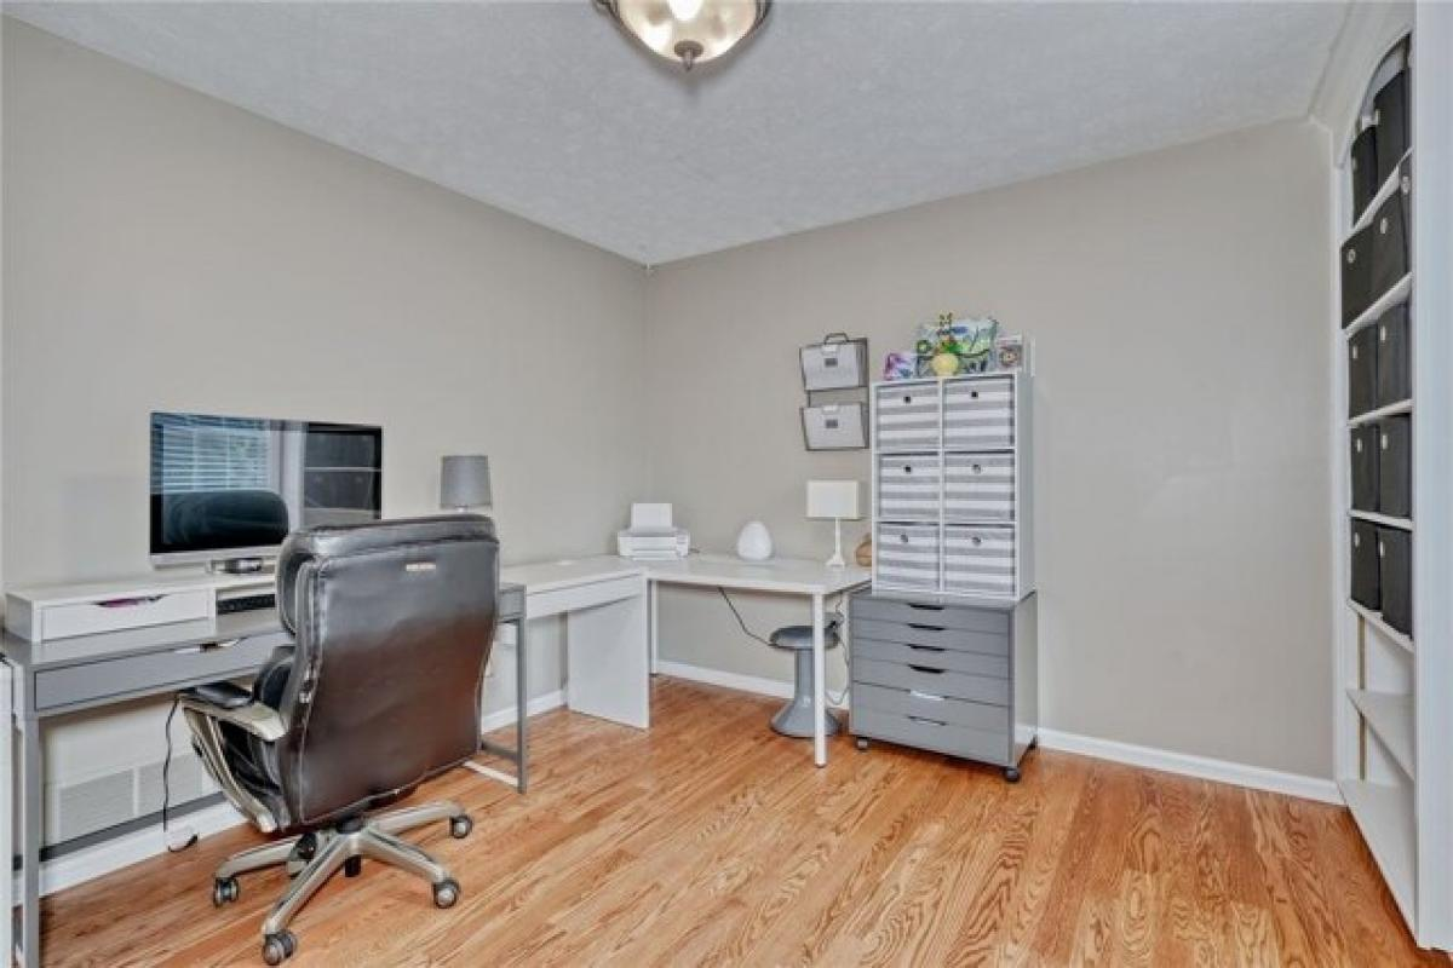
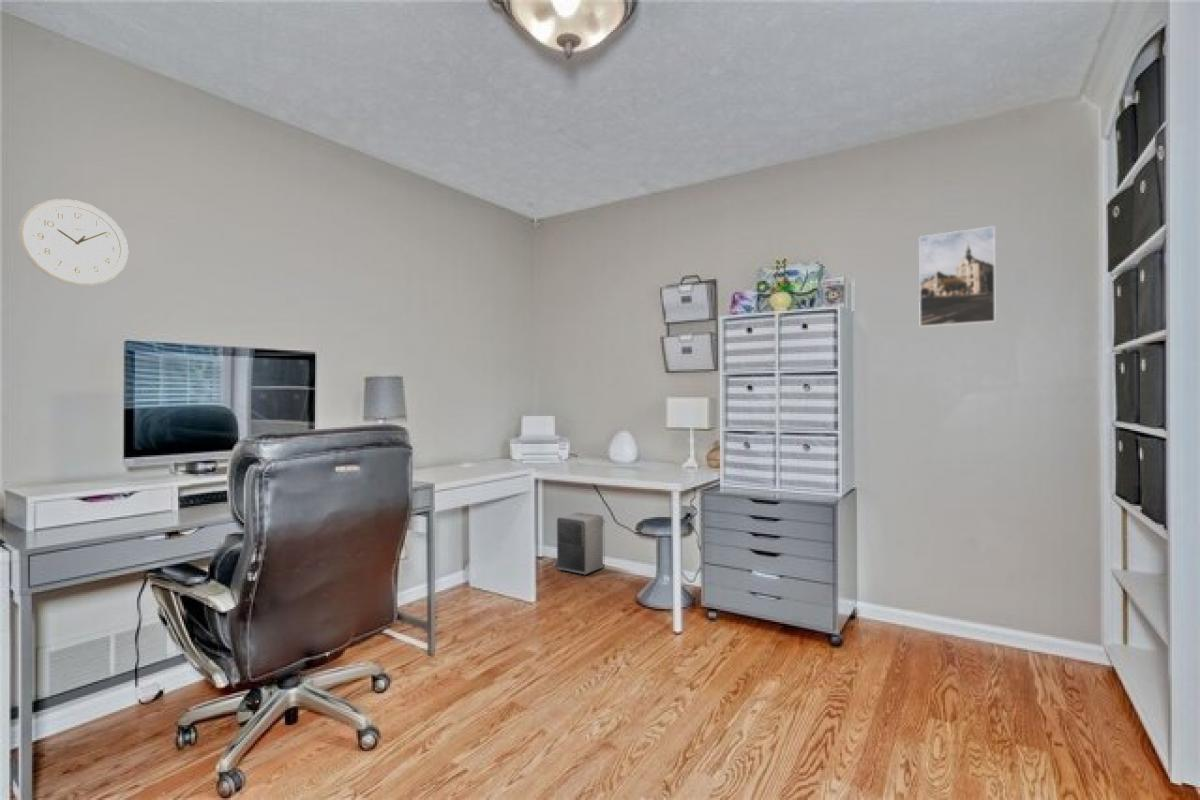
+ speaker (582, 542)
+ wall clock (77, 242)
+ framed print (956, 278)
